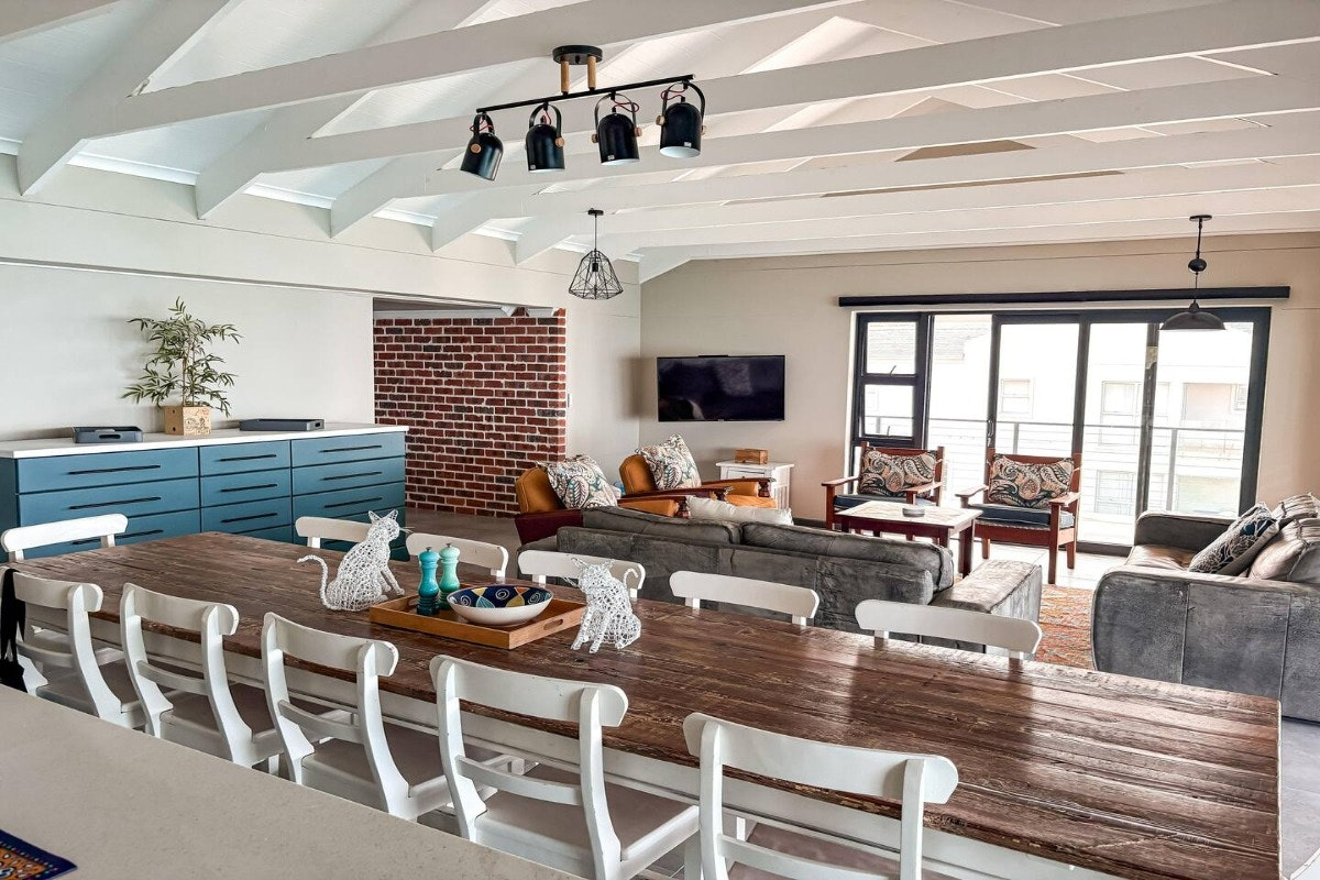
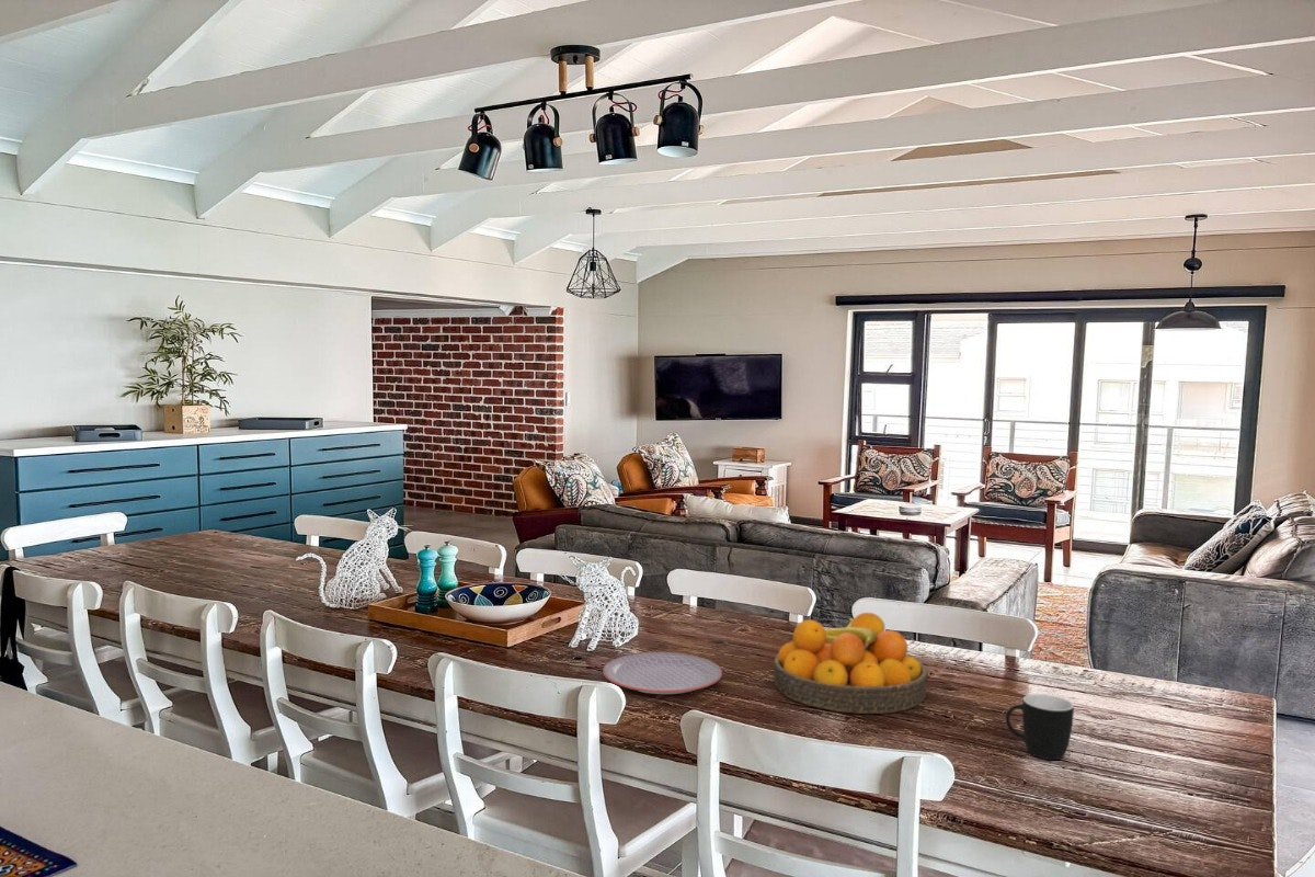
+ mug (1038, 726)
+ fruit bowl (849, 653)
+ plate (662, 674)
